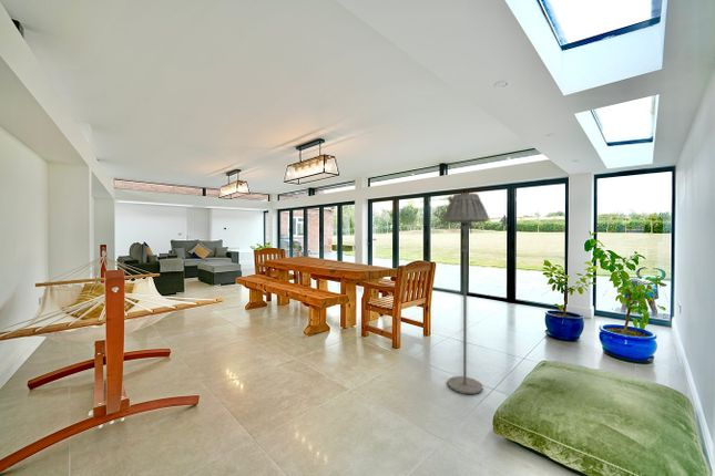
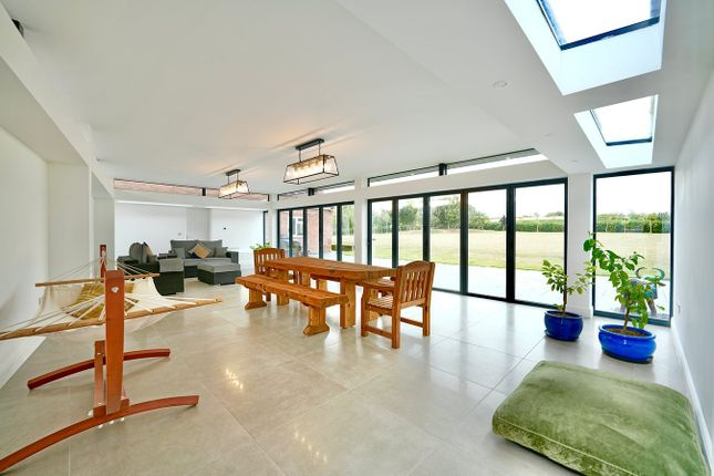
- floor lamp (464, 290)
